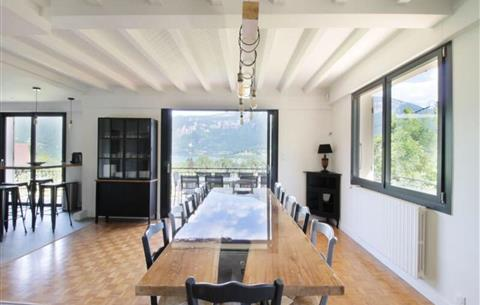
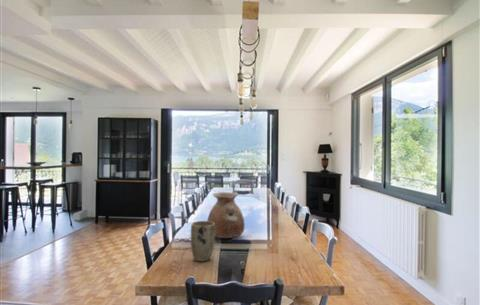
+ vase (225, 214)
+ plant pot (202, 240)
